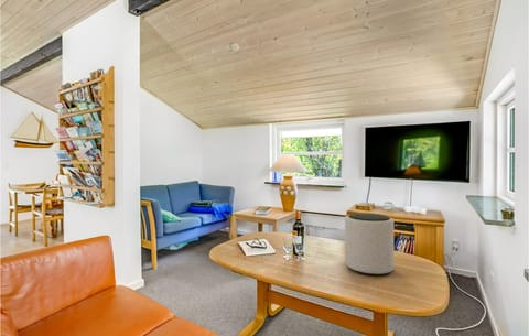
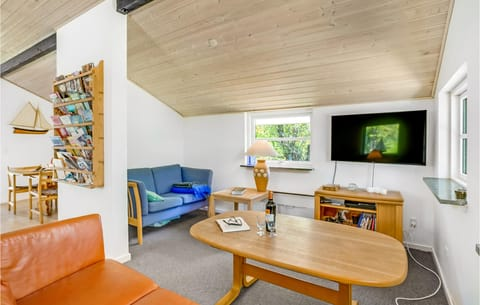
- plant pot (368, 241)
